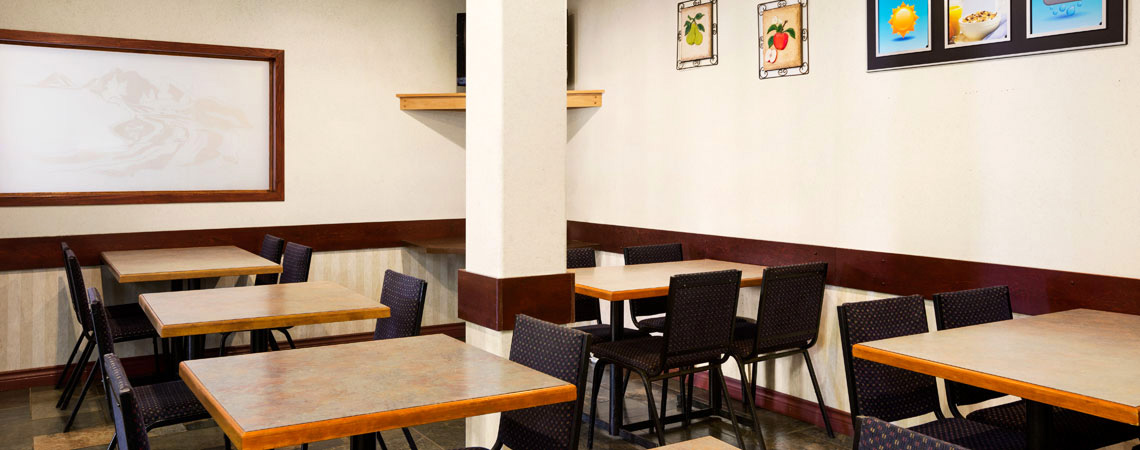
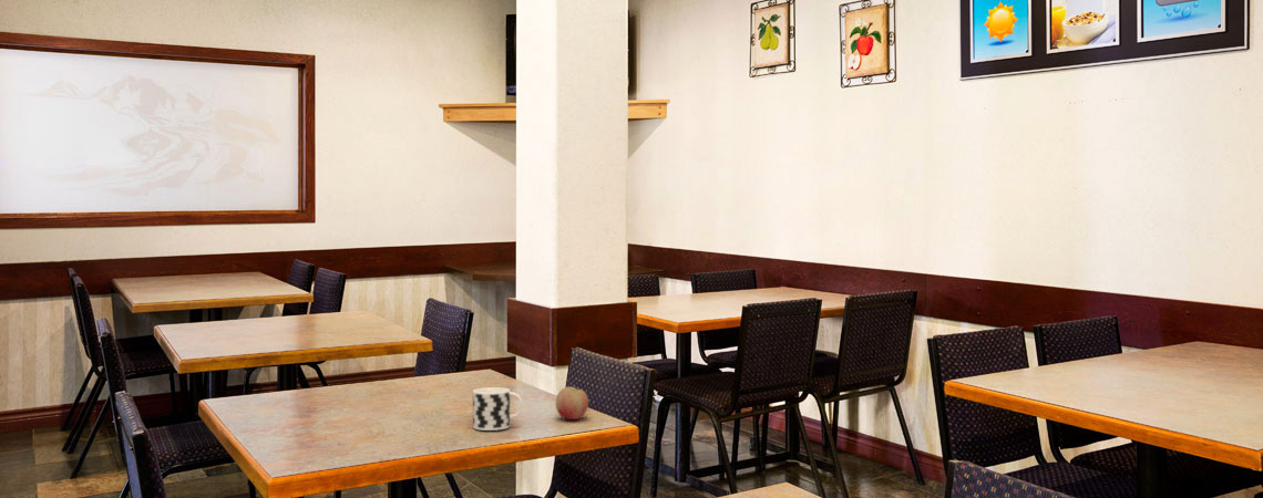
+ fruit (572, 403)
+ cup (497, 408)
